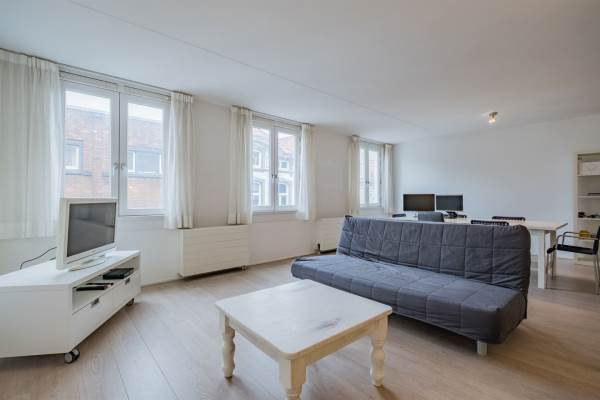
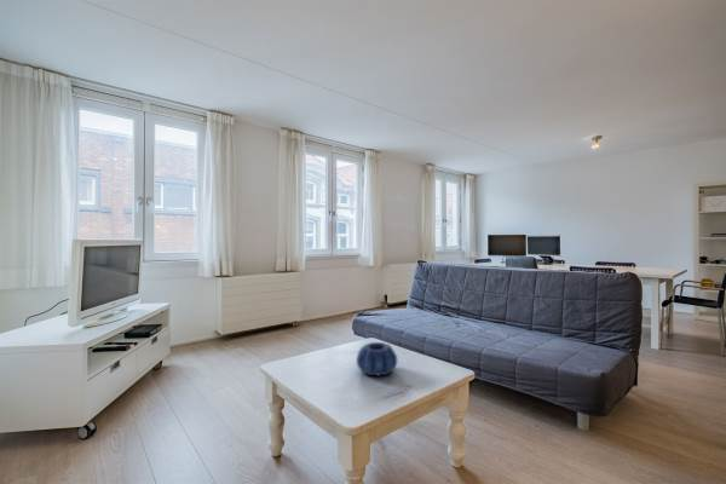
+ decorative bowl (376, 357)
